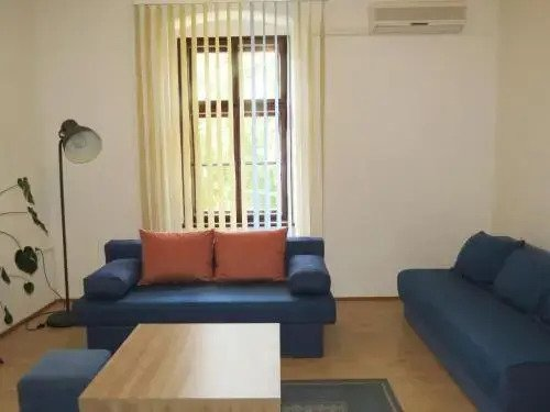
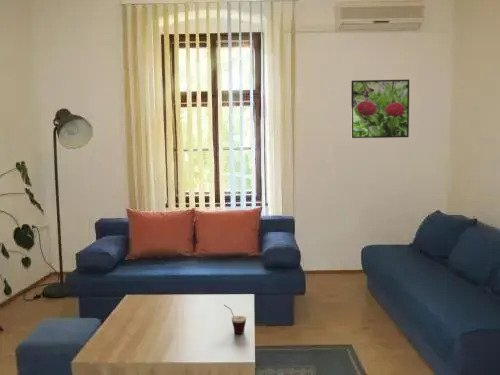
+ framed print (380, 109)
+ cup (234, 319)
